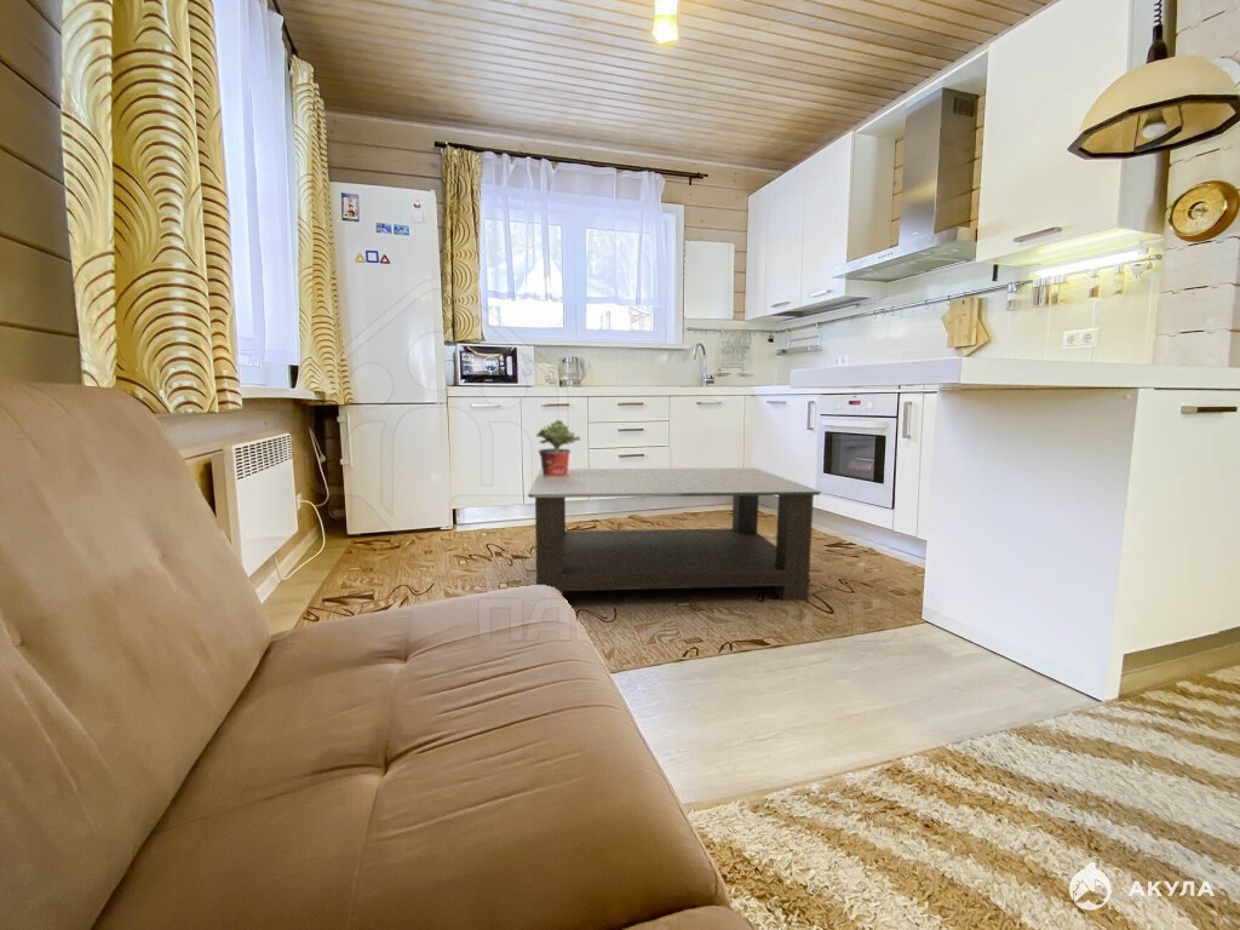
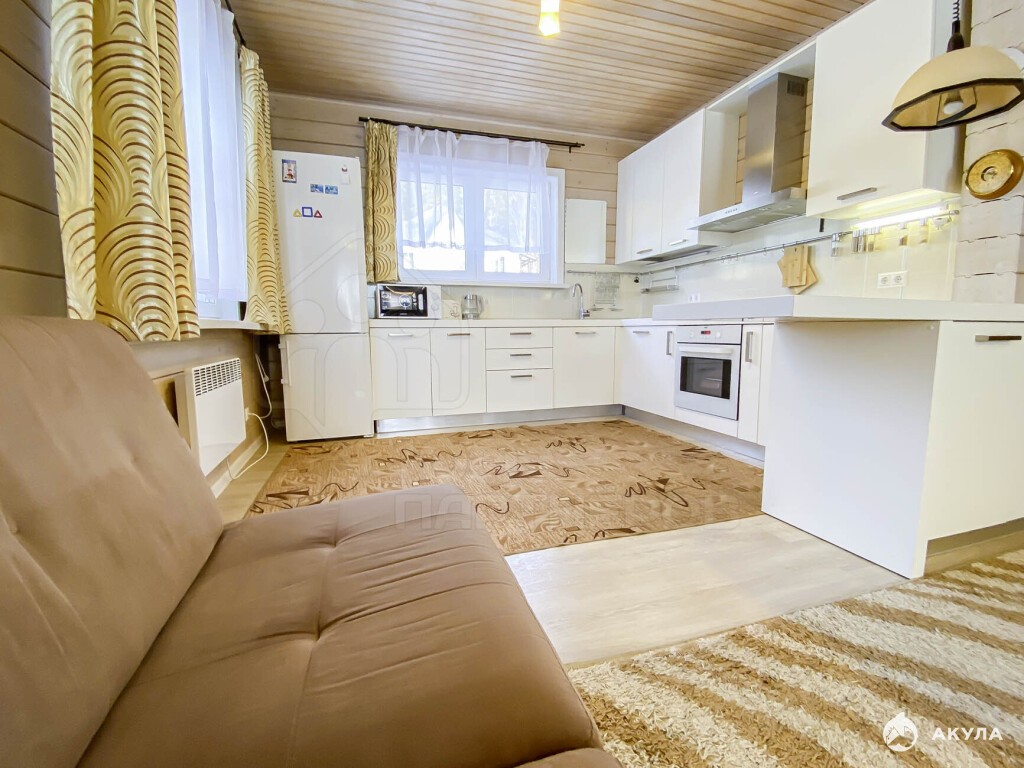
- coffee table (661, 529)
- potted plant (558, 447)
